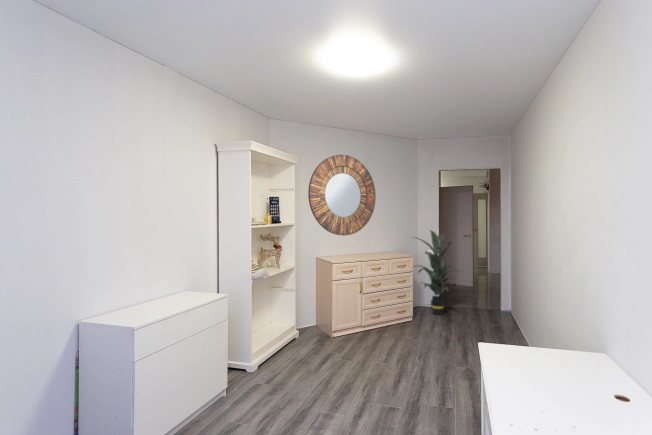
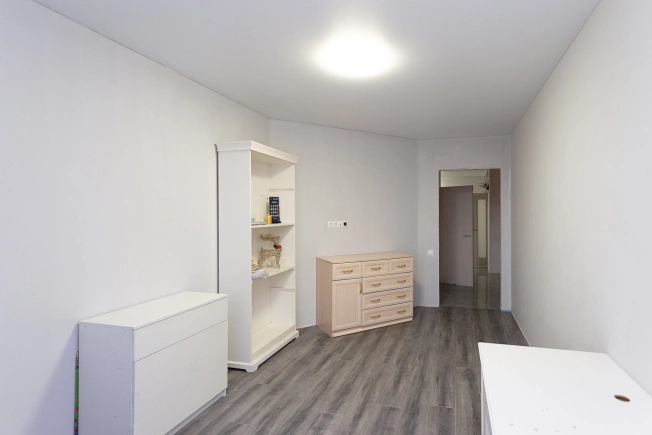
- indoor plant (433, 271)
- home mirror (343, 195)
